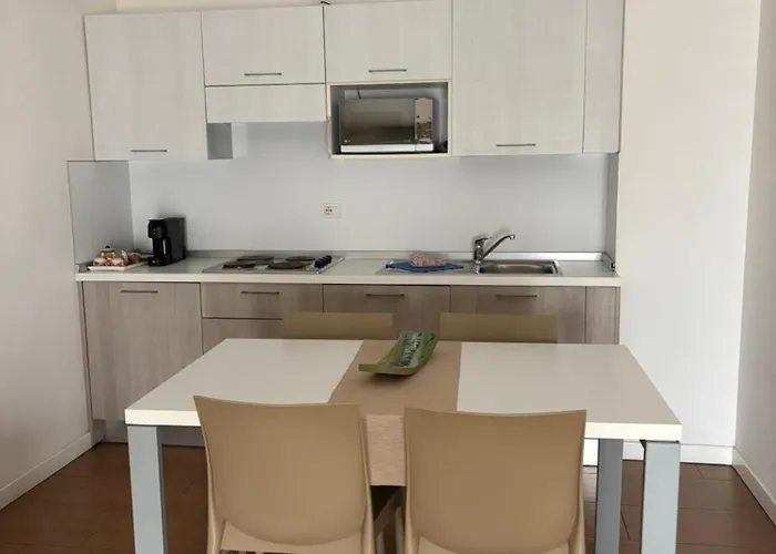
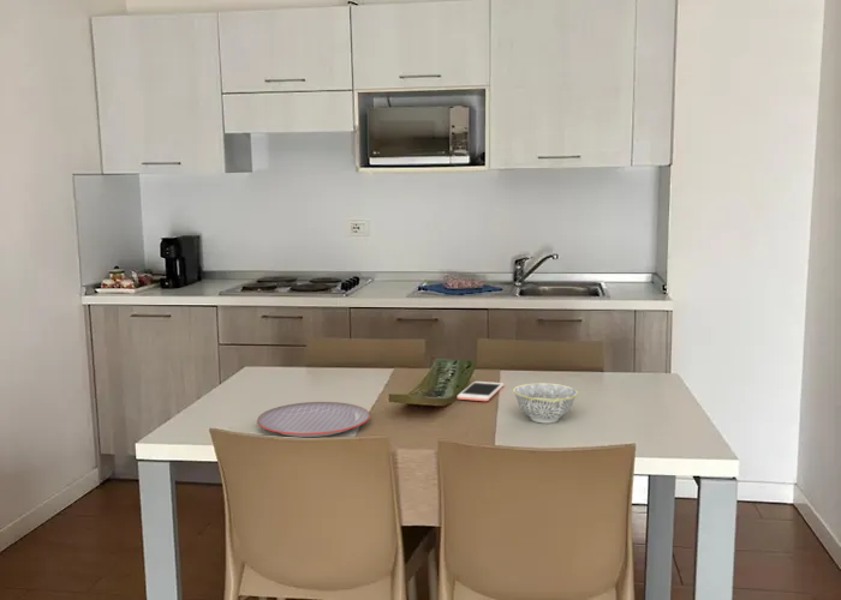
+ plate (314, 420)
+ bowl (544, 404)
+ cell phone (481, 390)
